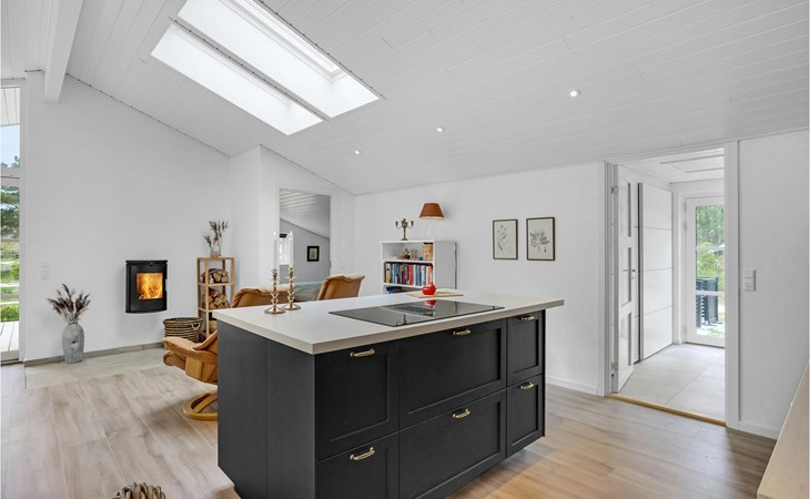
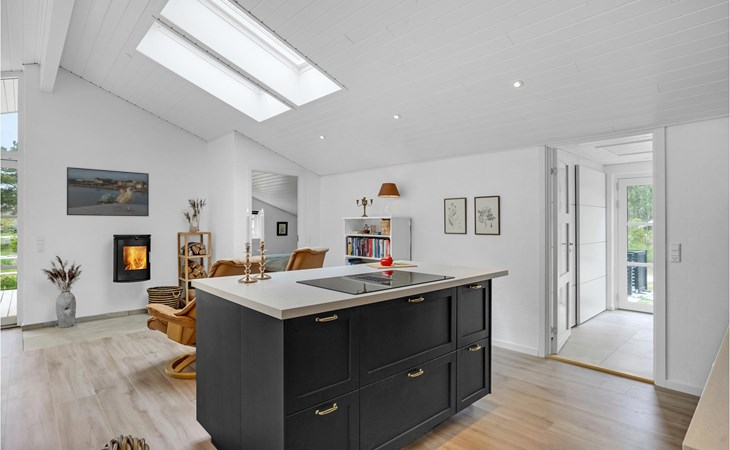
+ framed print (110, 193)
